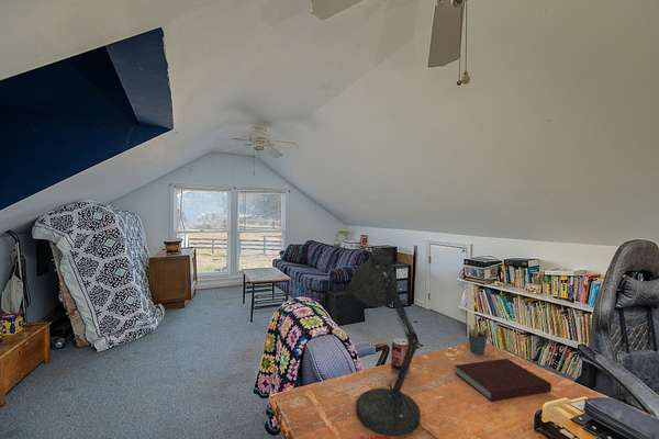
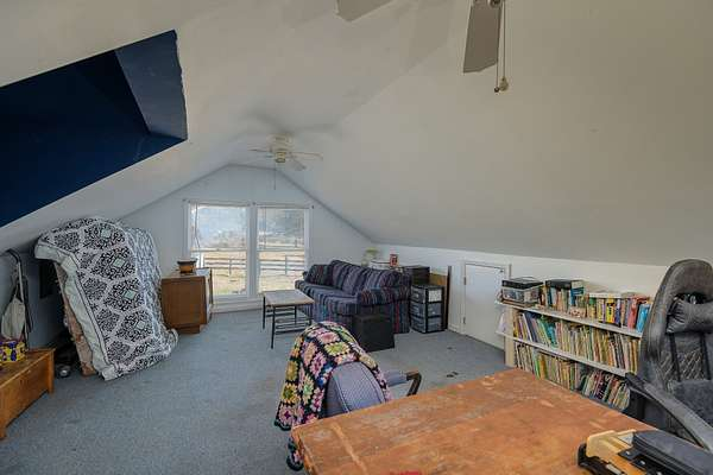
- pen holder (477, 338)
- notebook (500, 378)
- beverage can (400, 354)
- desk lamp (400, 323)
